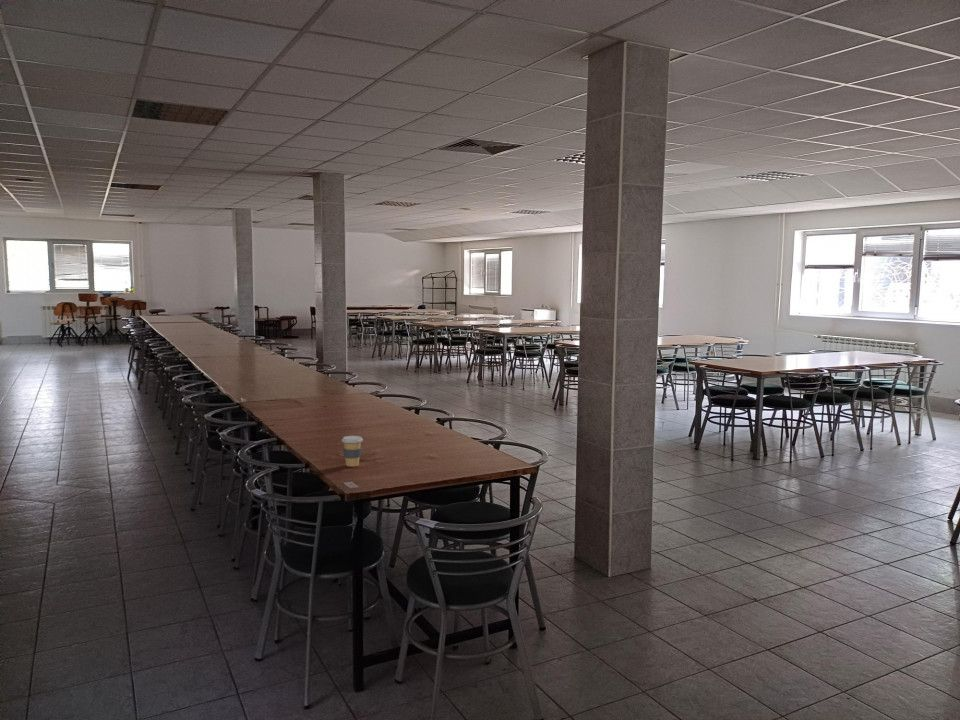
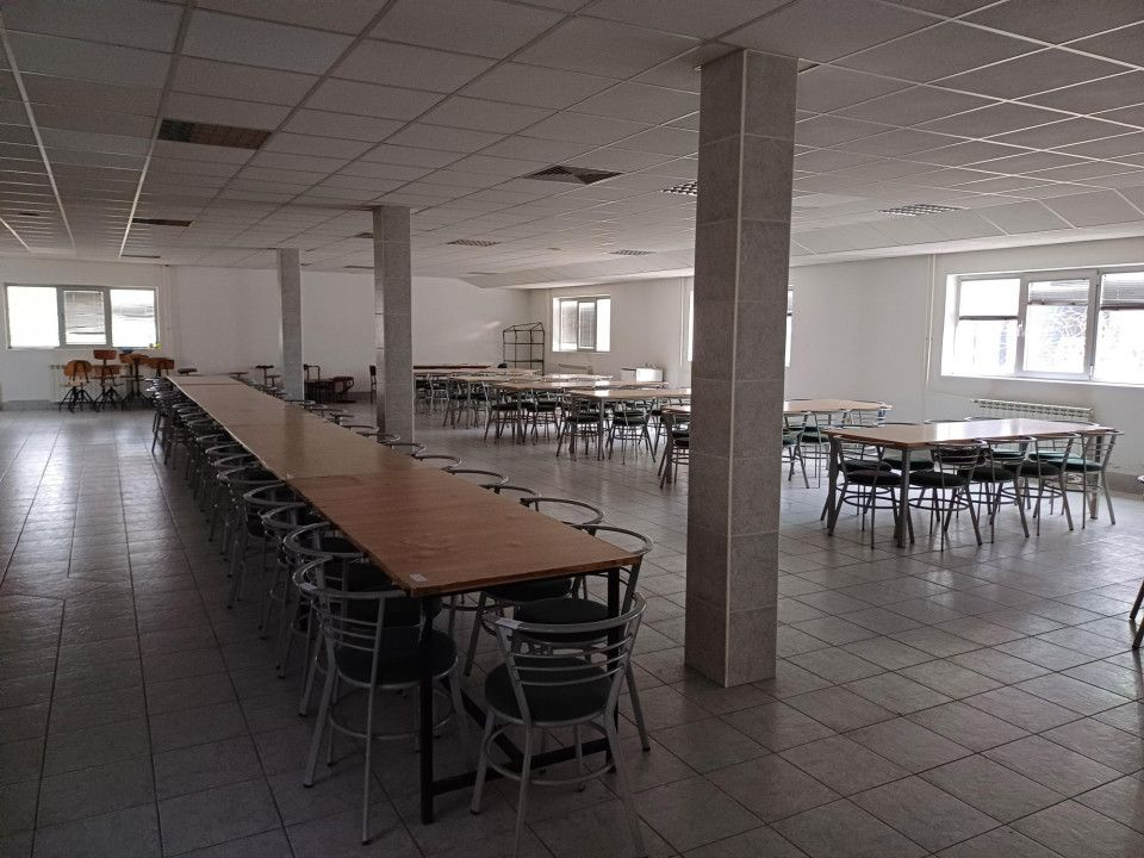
- coffee cup (352, 451)
